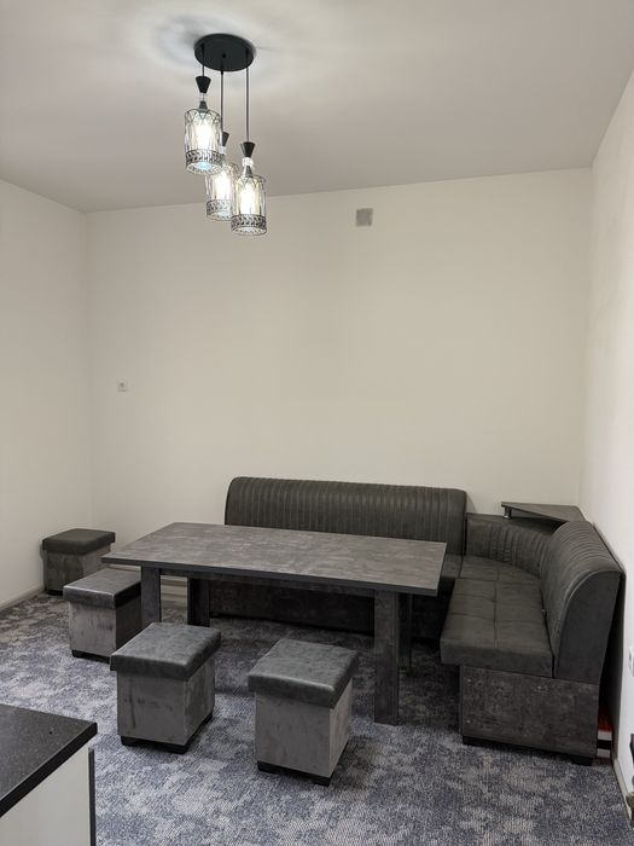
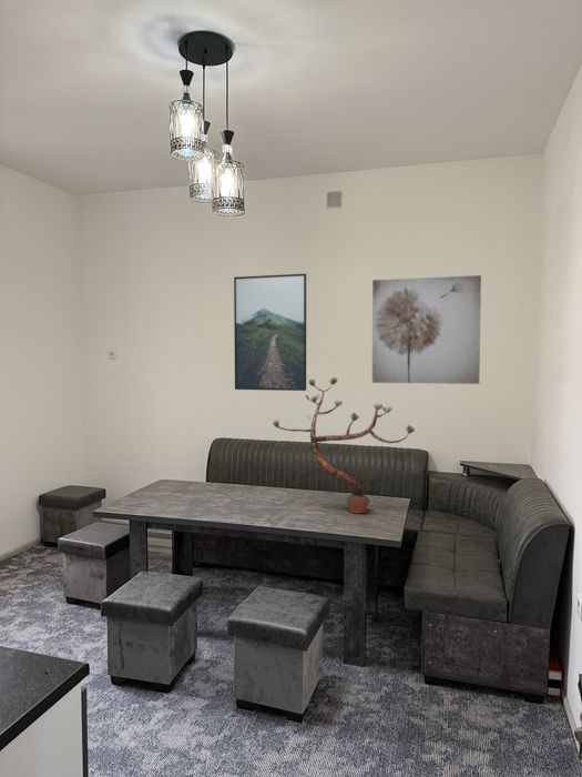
+ potted plant (343, 440)
+ wall art (425, 331)
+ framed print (269, 333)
